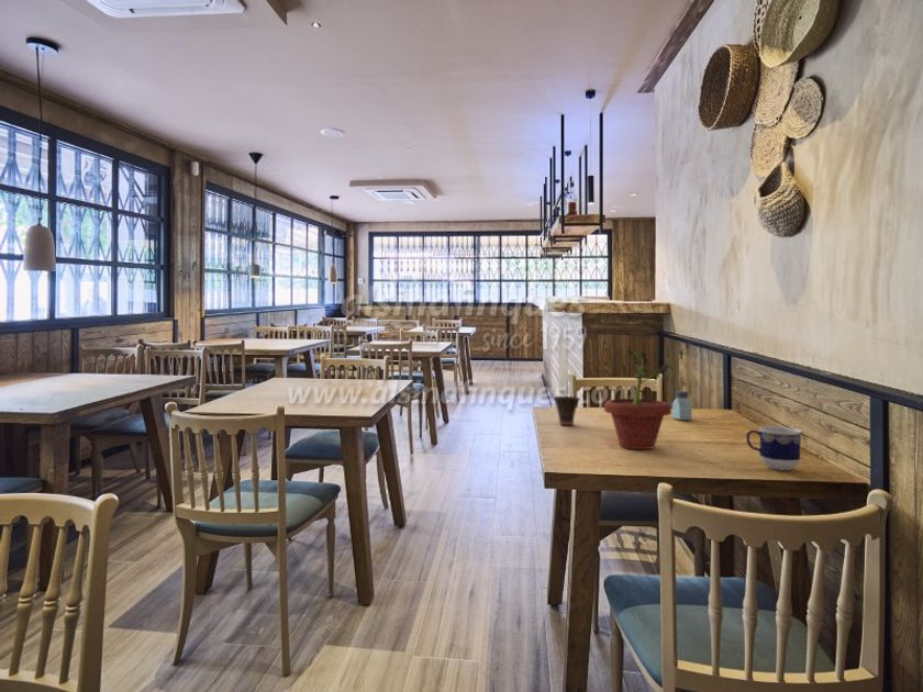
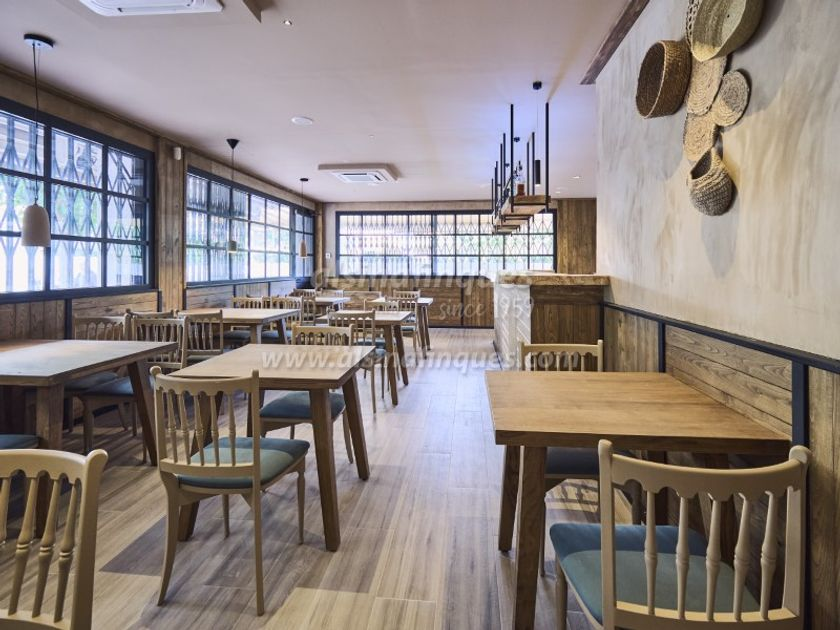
- cup (772, 447)
- saltshaker (681, 404)
- cup (566, 411)
- potted plant (637, 394)
